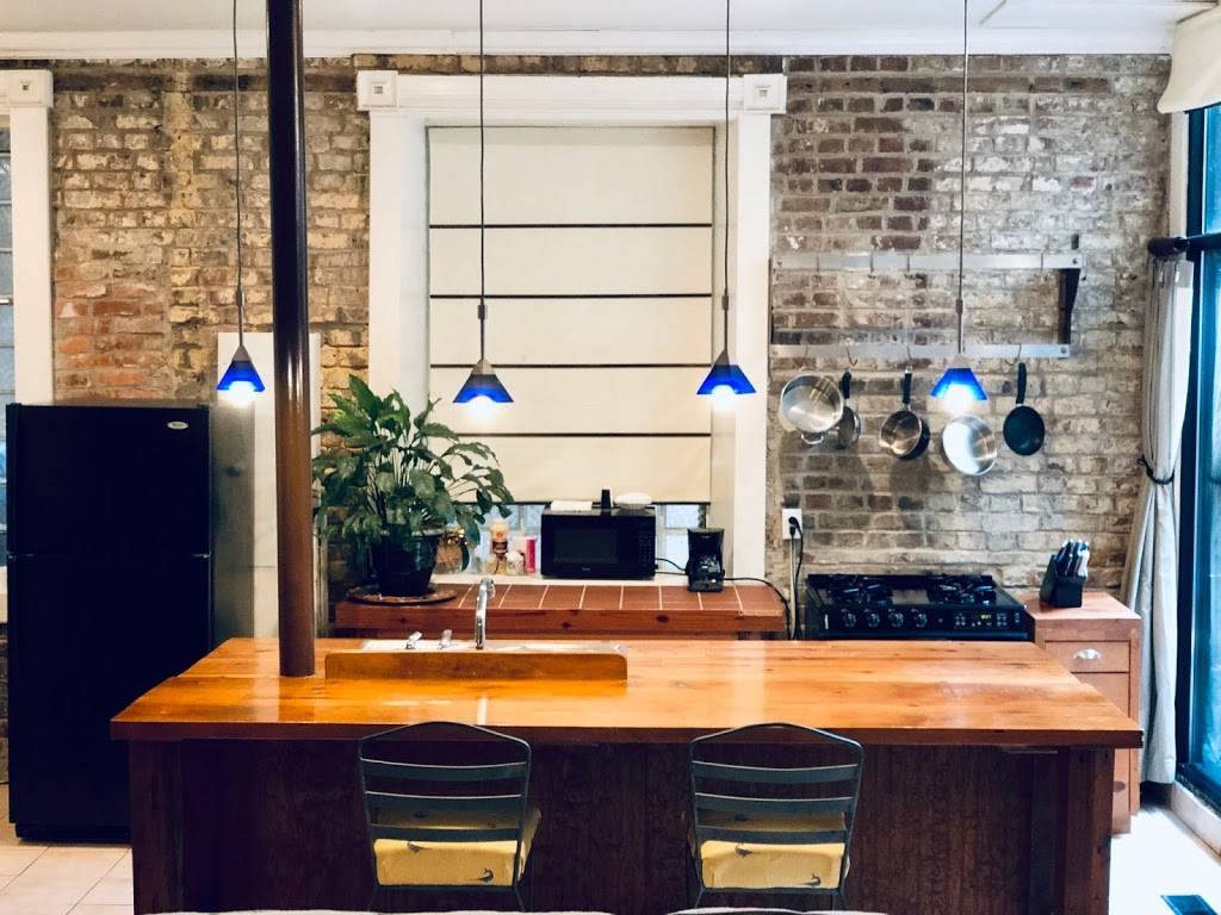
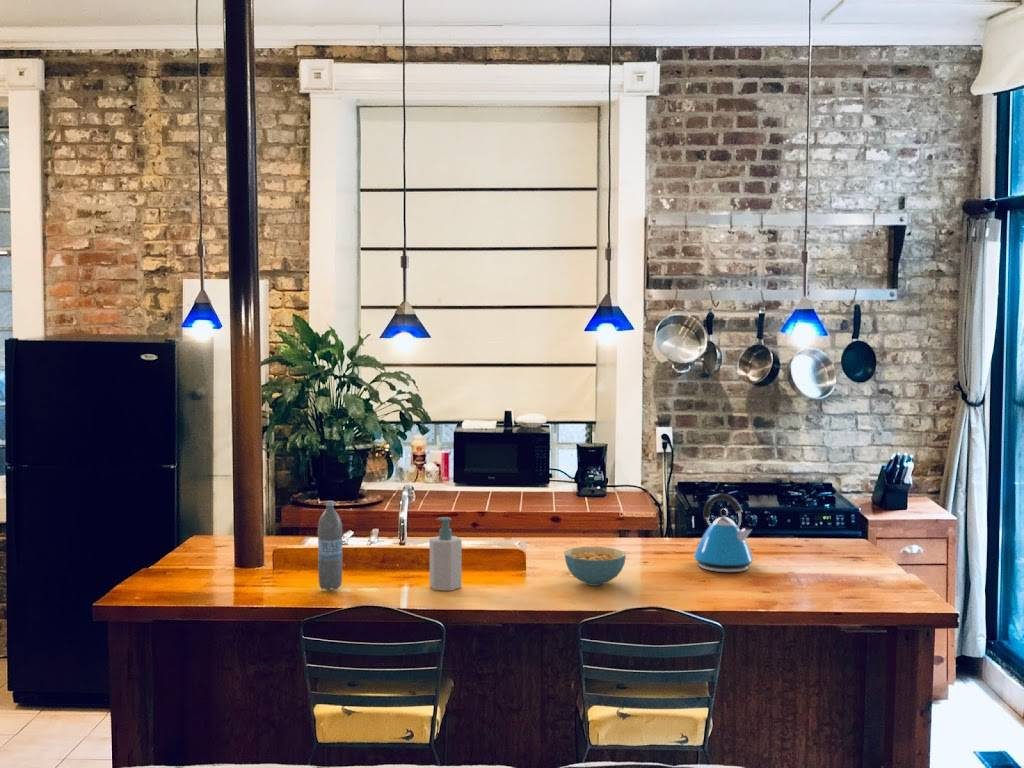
+ cereal bowl (594, 568)
+ kettle (722, 529)
+ water bottle (330, 545)
+ soap bottle (445, 552)
